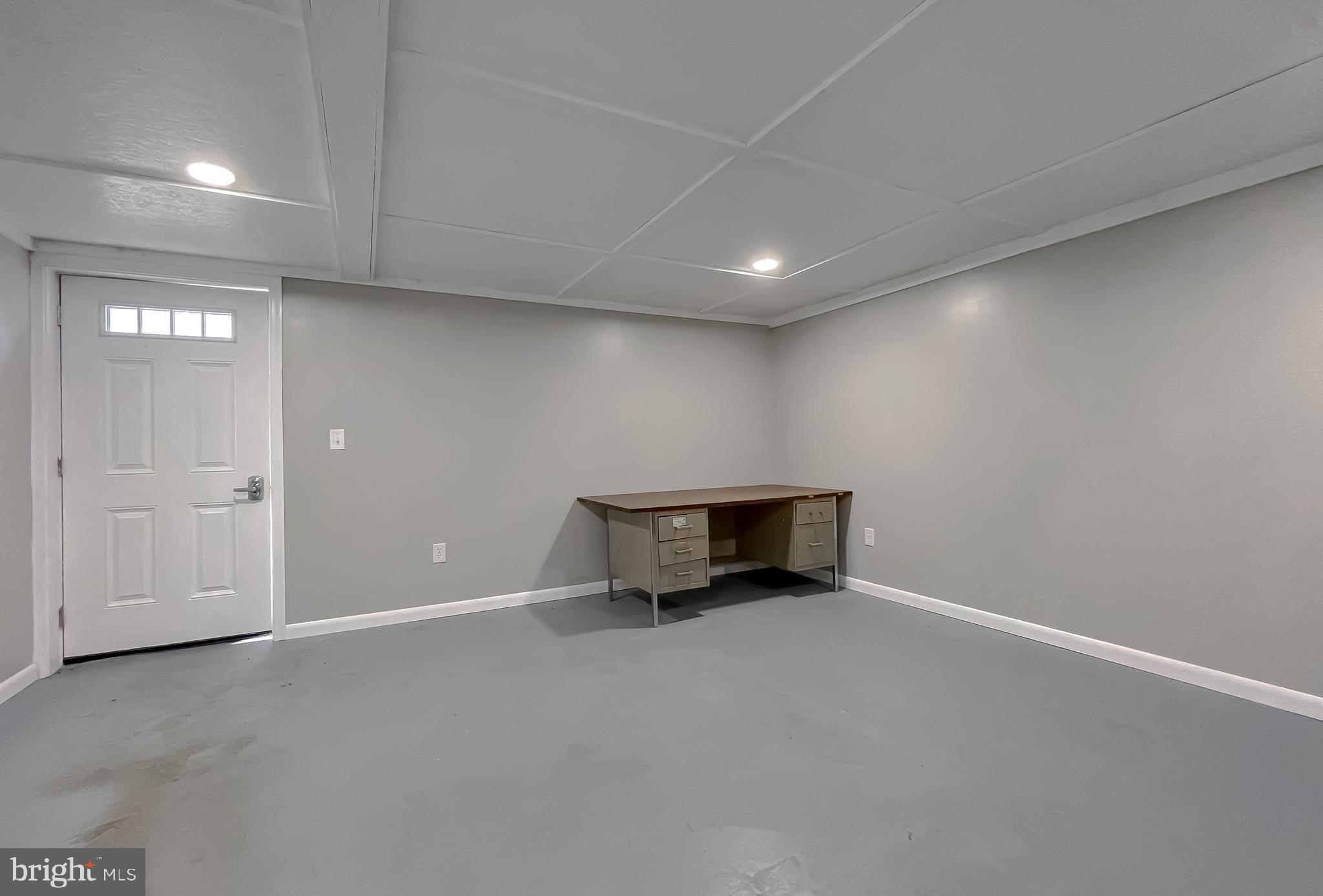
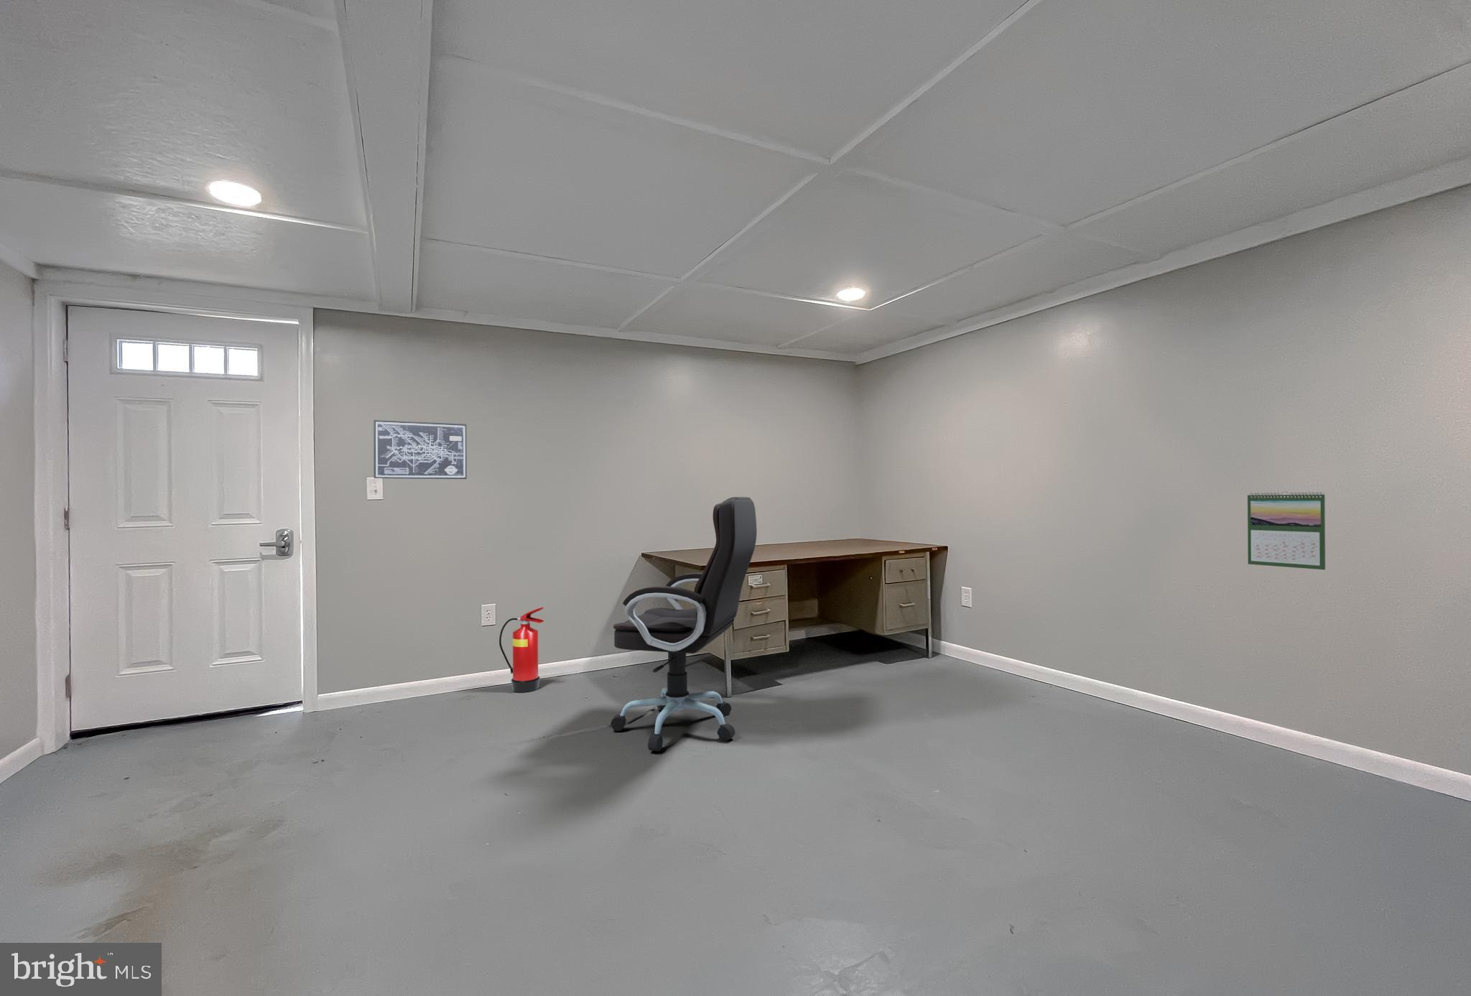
+ wall art (421, 450)
+ calendar (1284, 528)
+ fire extinguisher (521, 647)
+ office chair (679, 614)
